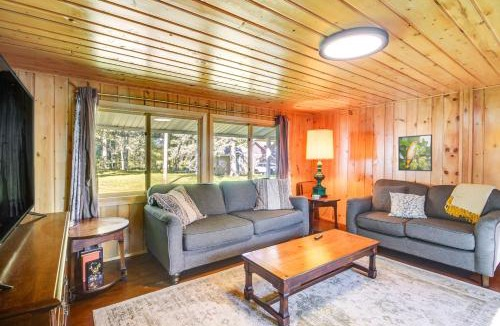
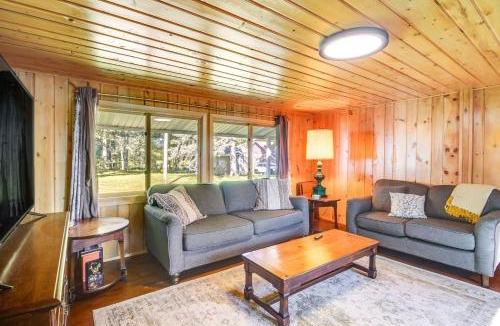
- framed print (414, 153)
